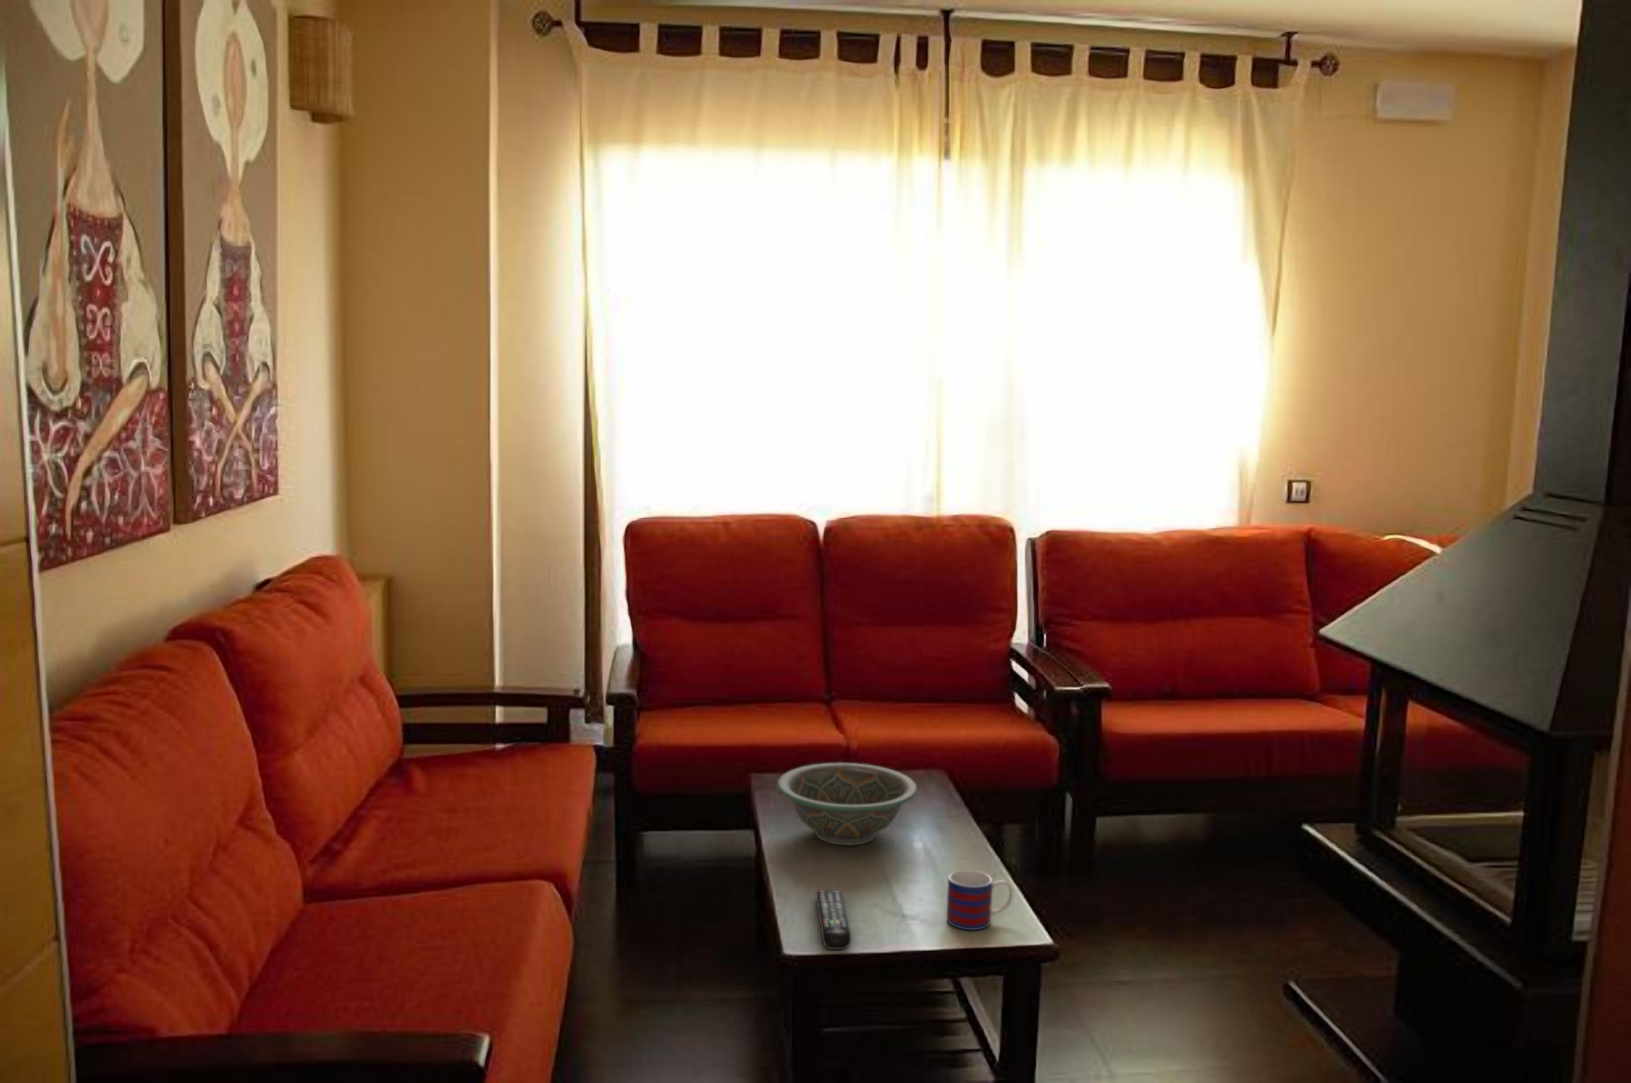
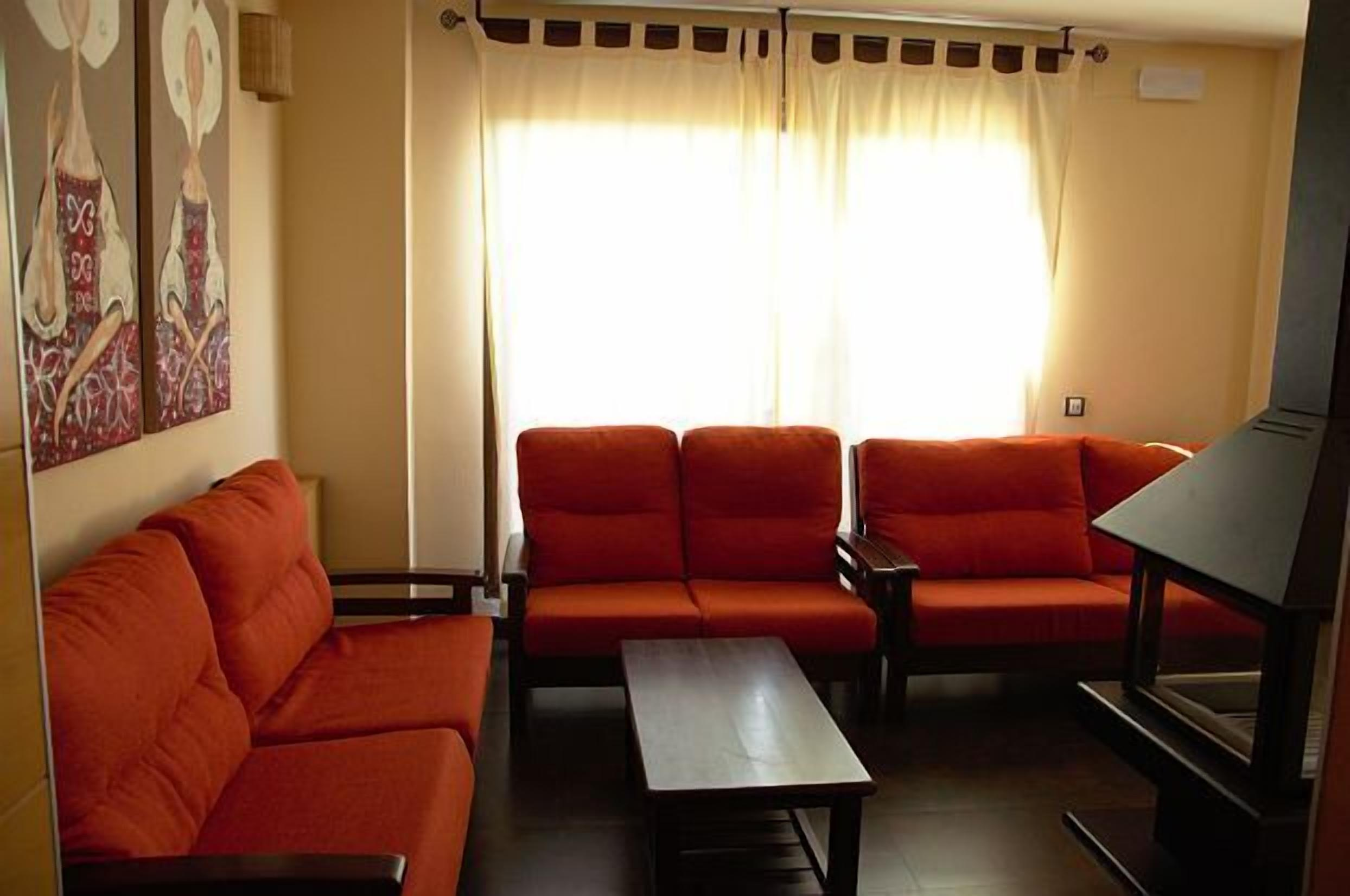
- mug (980, 899)
- decorative bowl (846, 809)
- remote control (832, 916)
